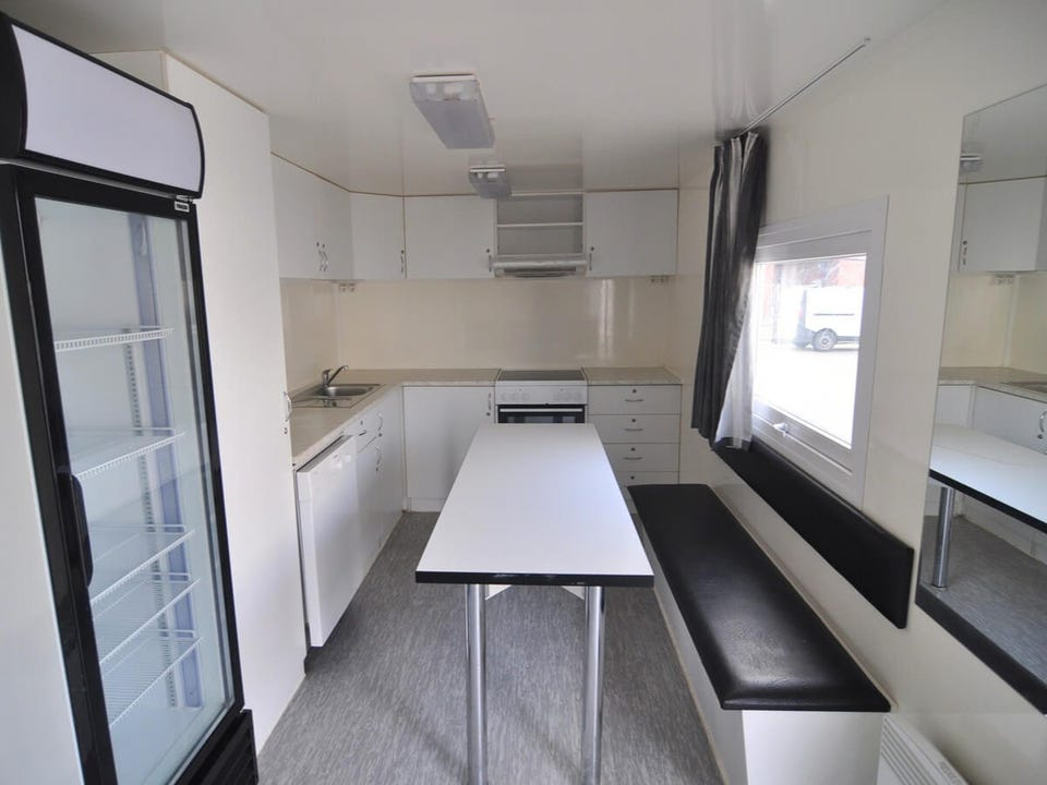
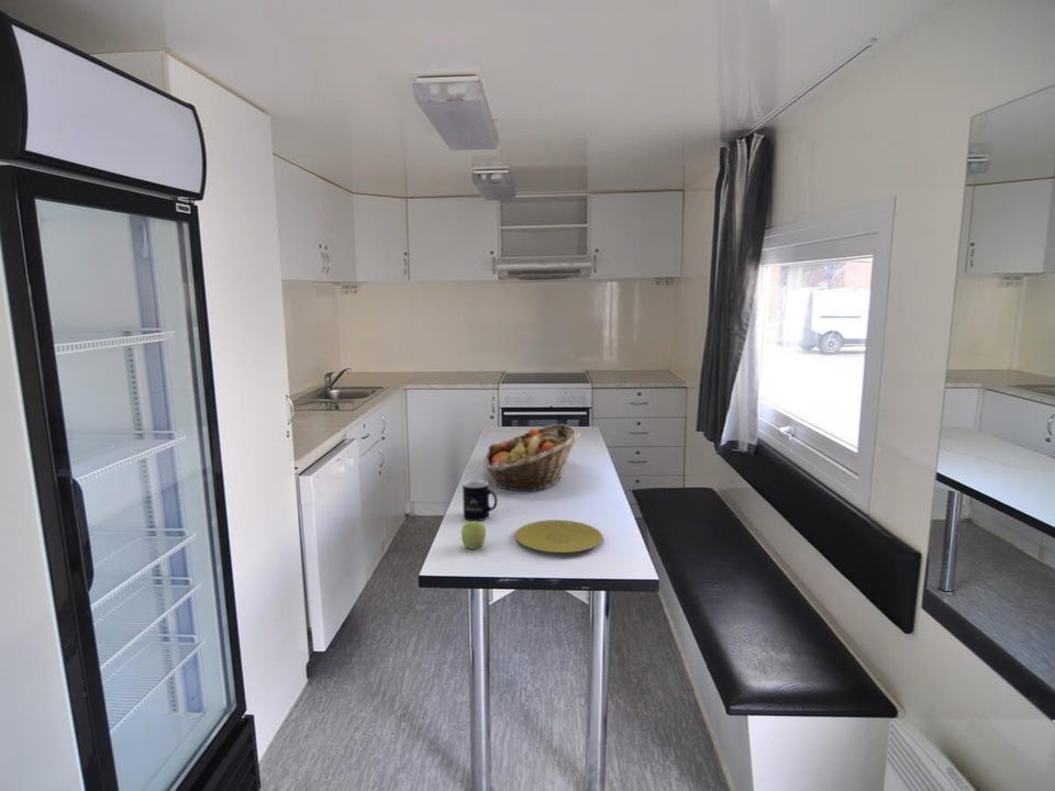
+ mug (480, 500)
+ apple (474, 534)
+ plate (558, 536)
+ fruit basket (531, 455)
